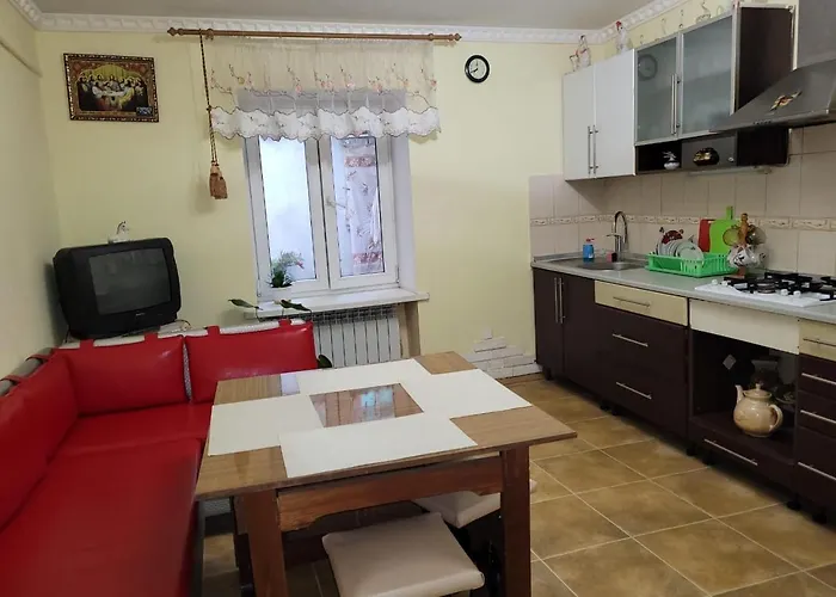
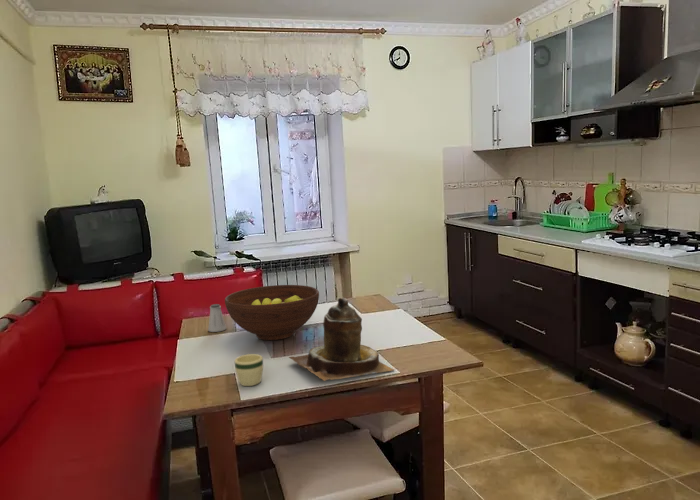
+ fruit bowl (273, 315)
+ saltshaker (216, 317)
+ teapot (338, 333)
+ mug (251, 368)
